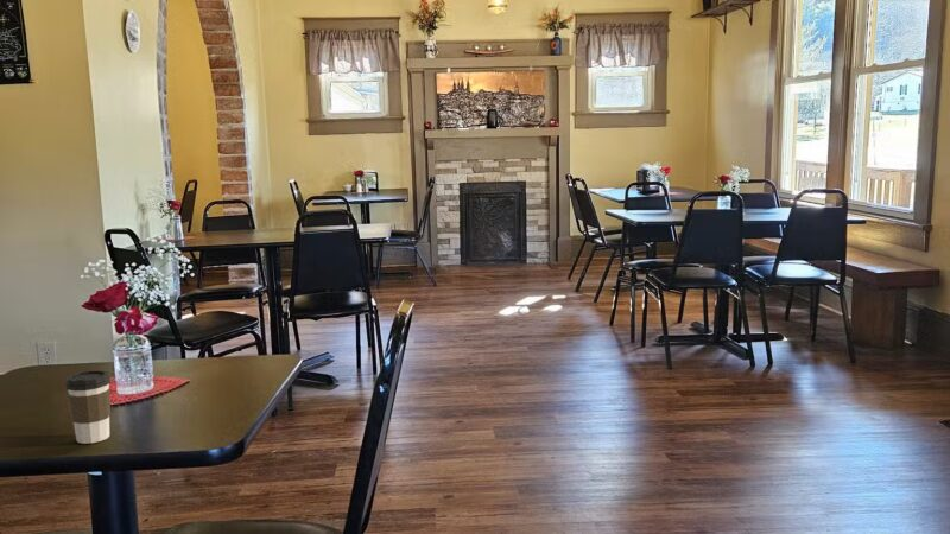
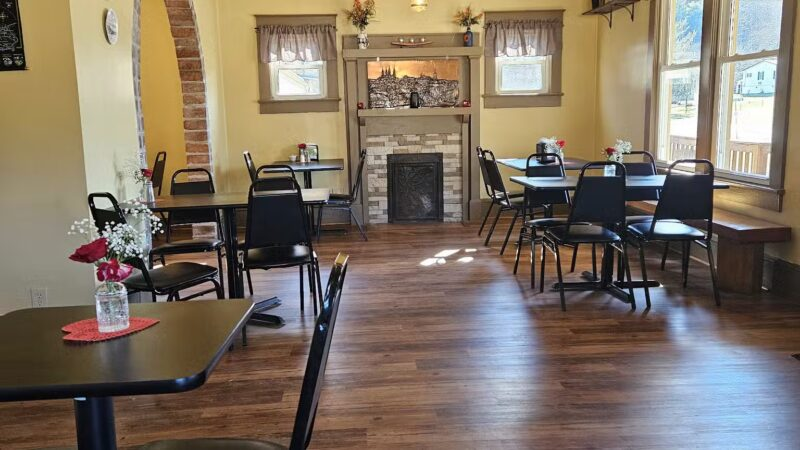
- coffee cup (90, 406)
